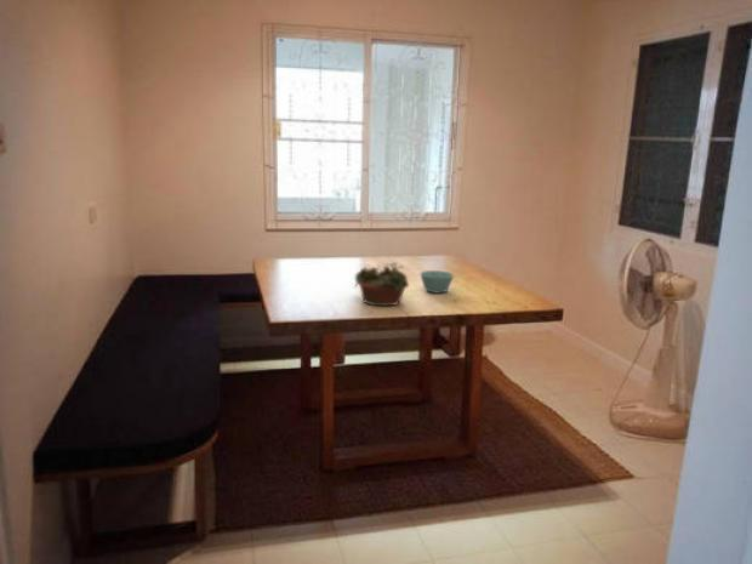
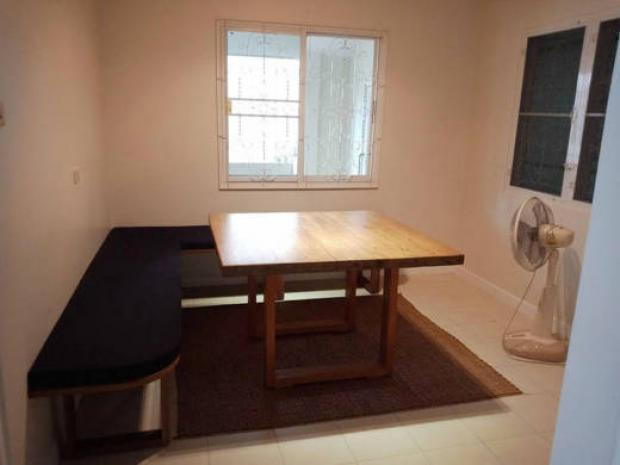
- succulent planter (381, 281)
- bowl (435, 281)
